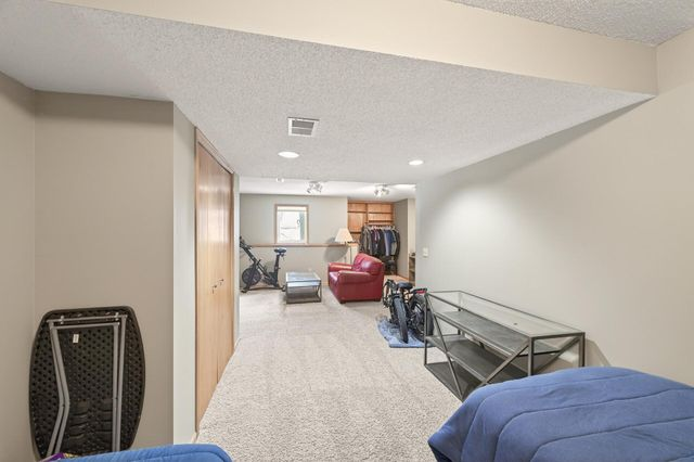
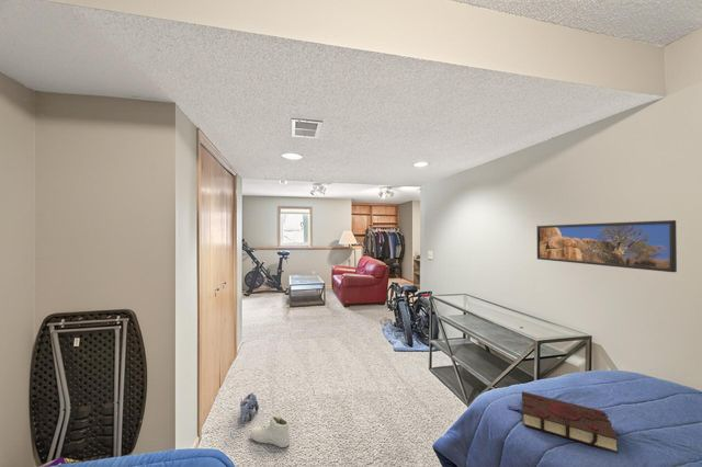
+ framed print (591, 243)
+ book (555, 414)
+ sneaker (270, 426)
+ plush toy (248, 407)
